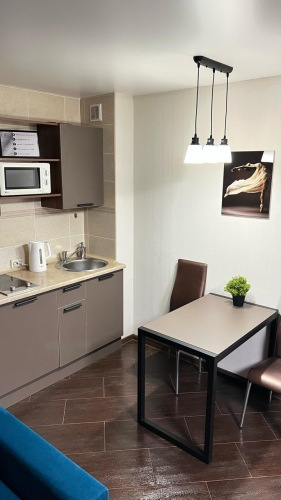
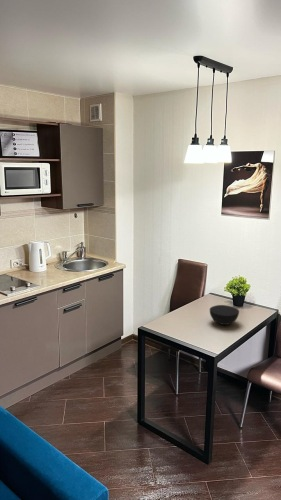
+ bowl (223, 316)
